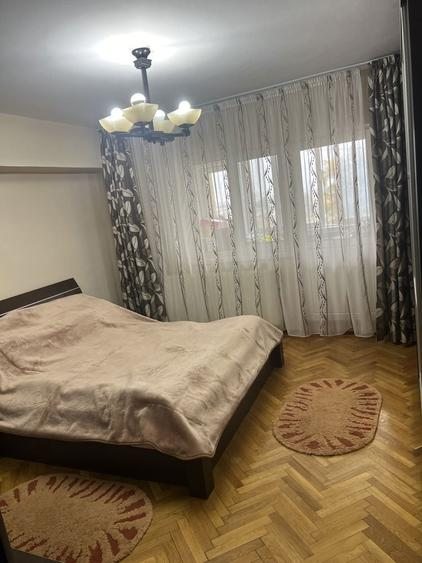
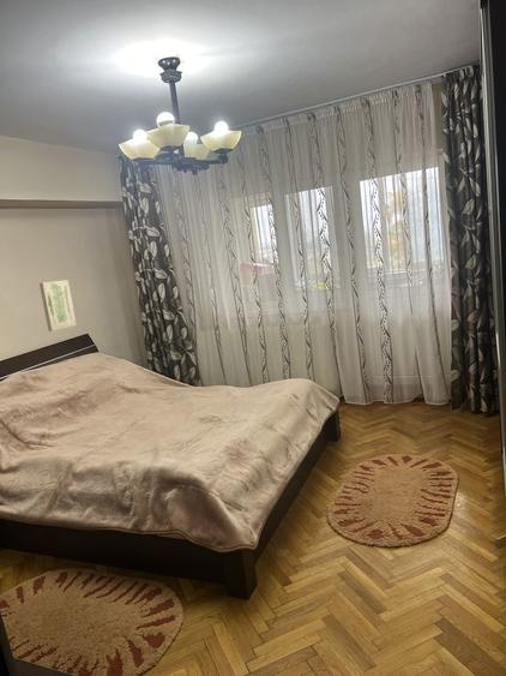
+ wall art (58, 305)
